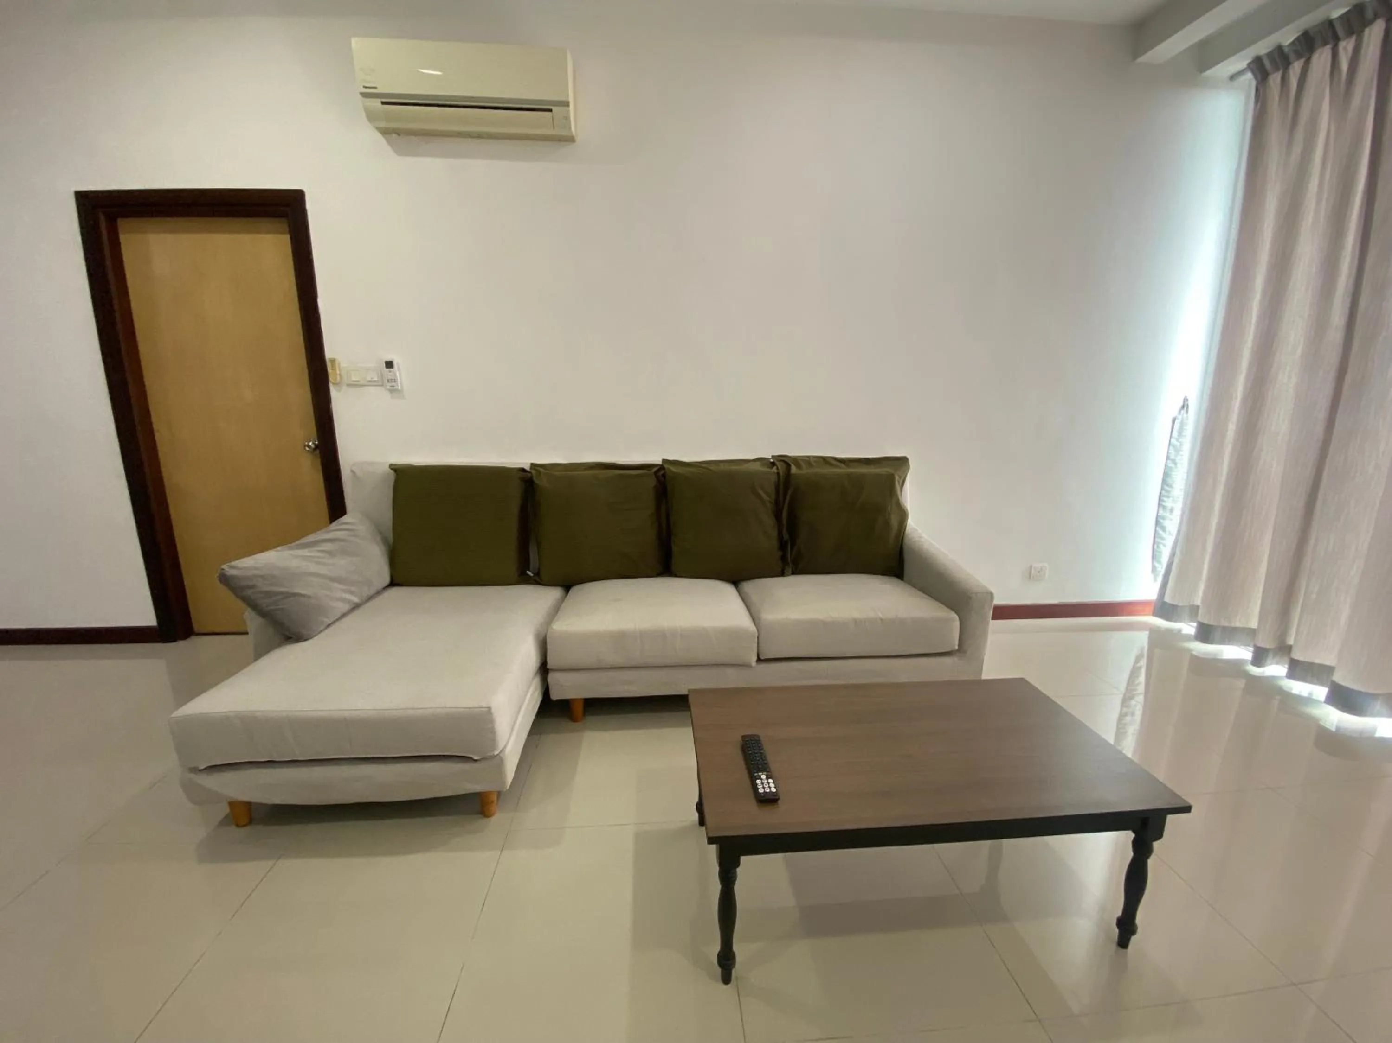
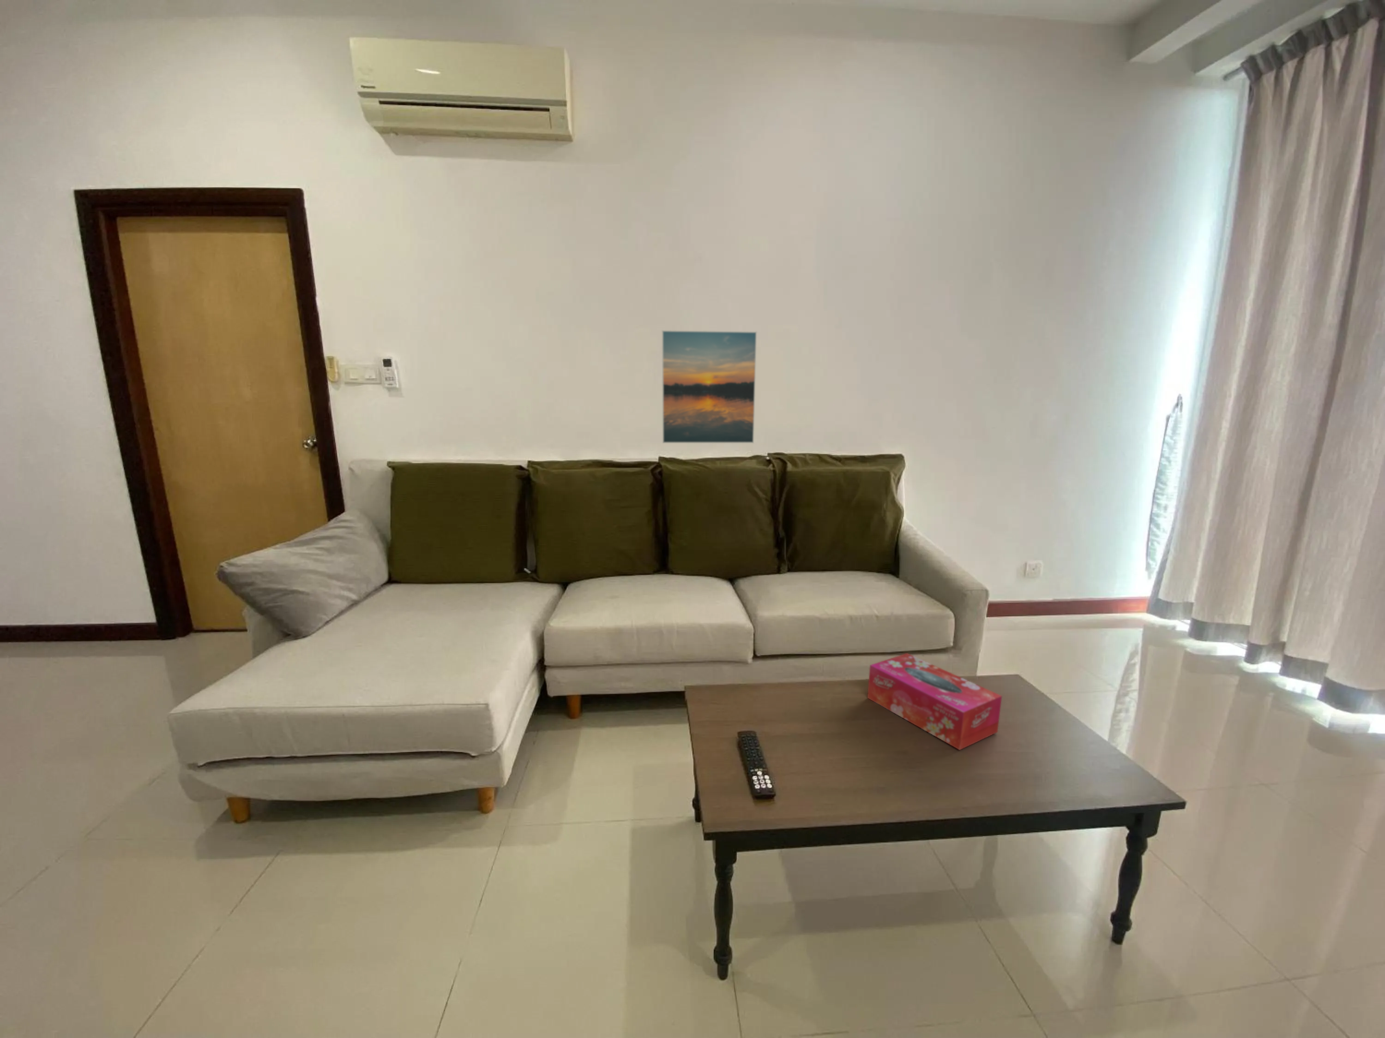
+ tissue box (930, 697)
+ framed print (709, 388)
